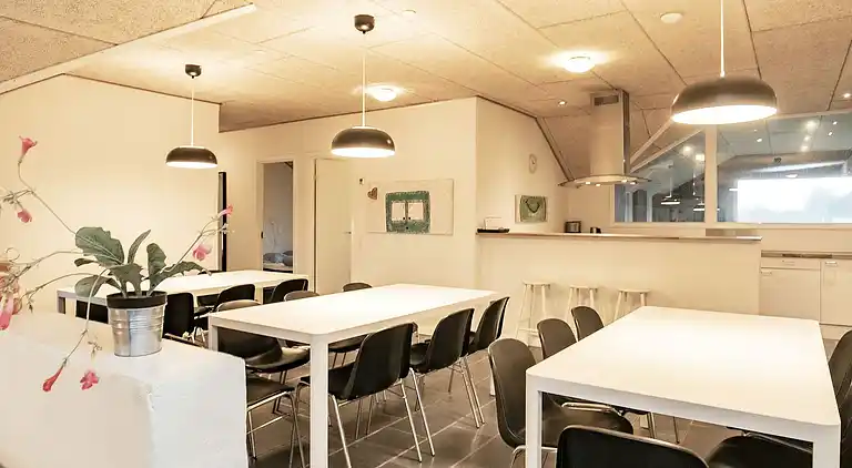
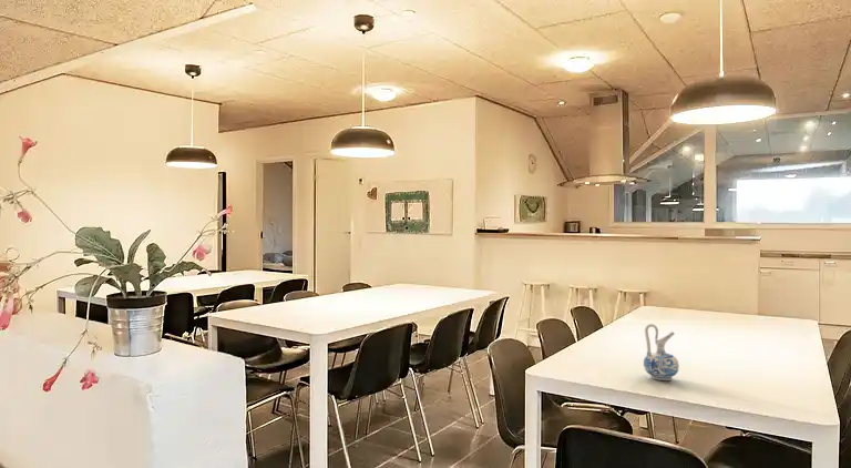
+ ceramic pitcher (660, 350)
